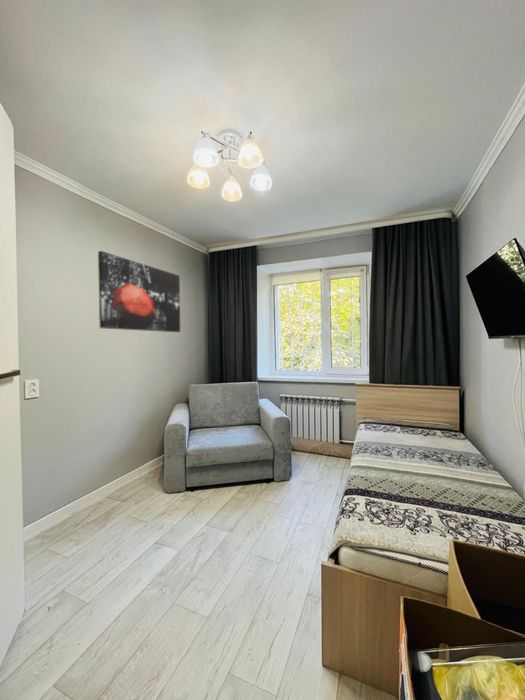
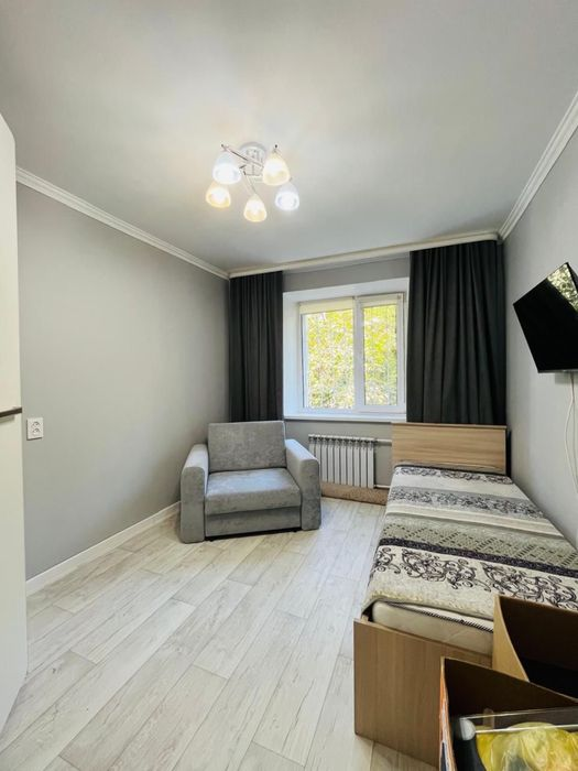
- wall art (145, 297)
